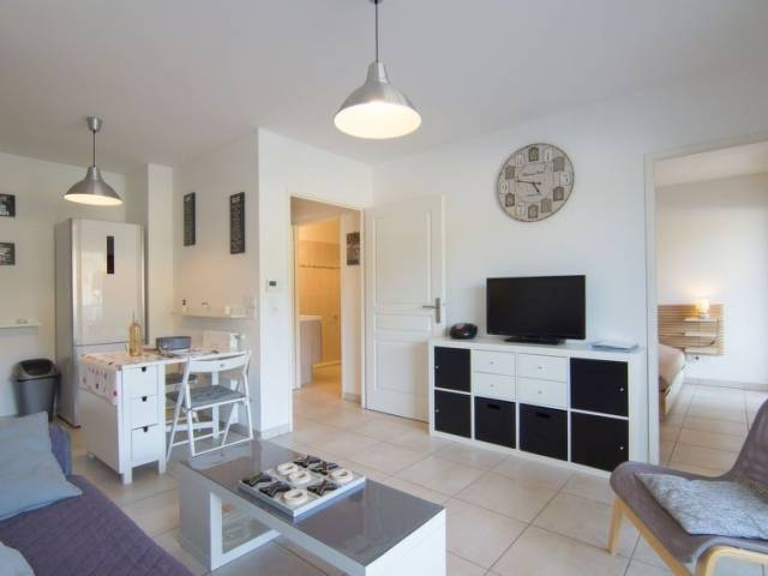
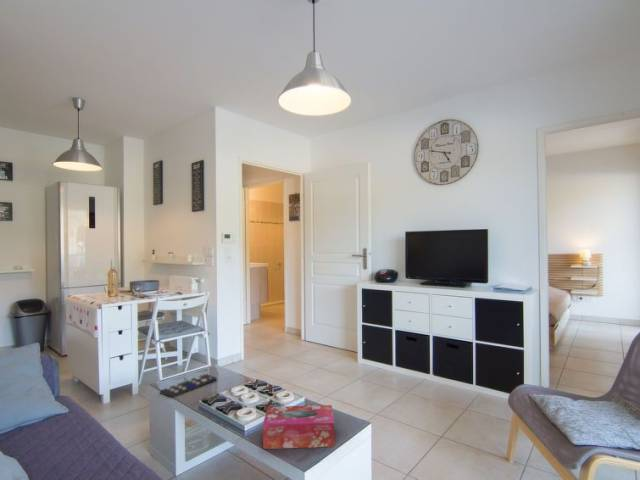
+ tissue box (299, 425)
+ remote control (189, 384)
